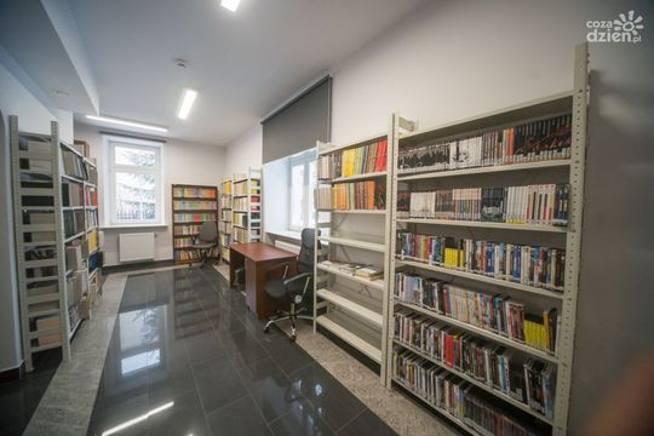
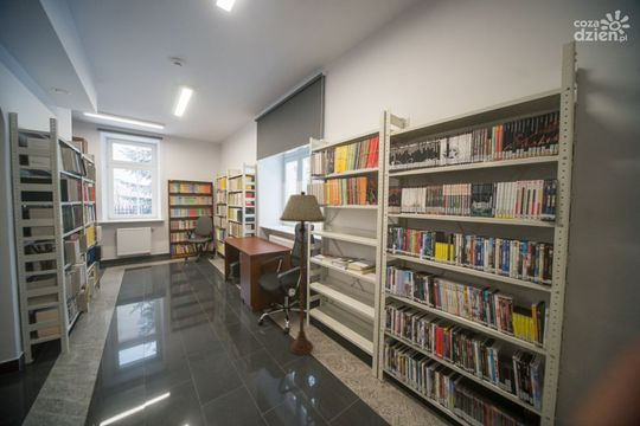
+ floor lamp (302, 270)
